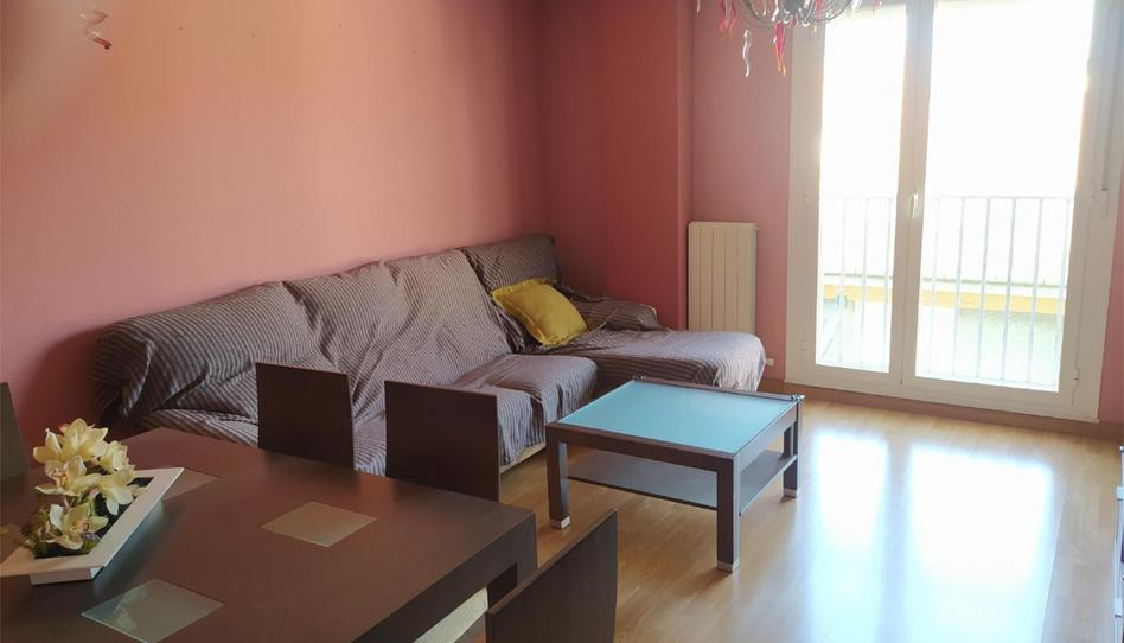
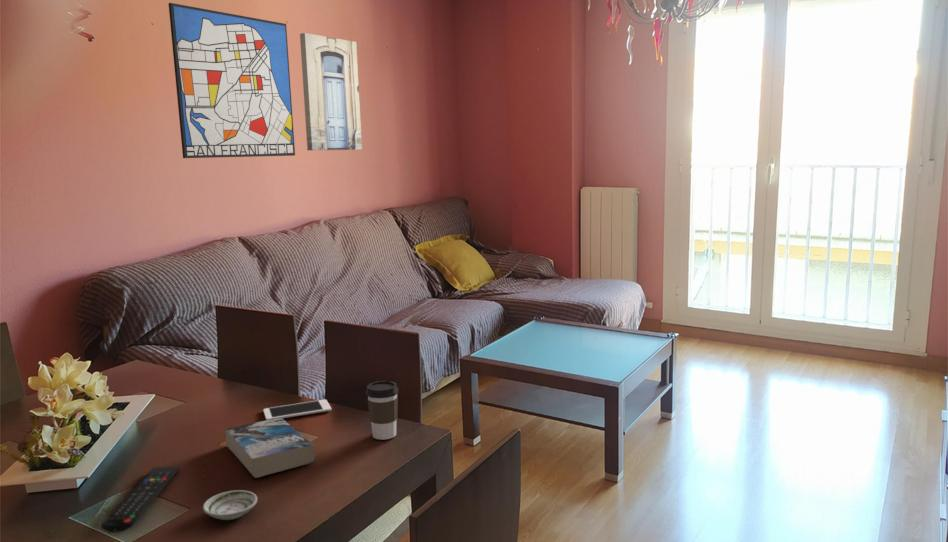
+ wall art (238, 86)
+ wall art (332, 94)
+ book (268, 444)
+ coffee cup (383, 410)
+ remote control (142, 497)
+ cell phone (297, 409)
+ saucer (230, 507)
